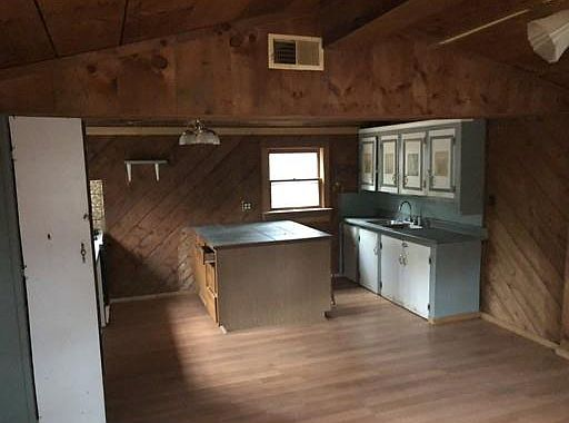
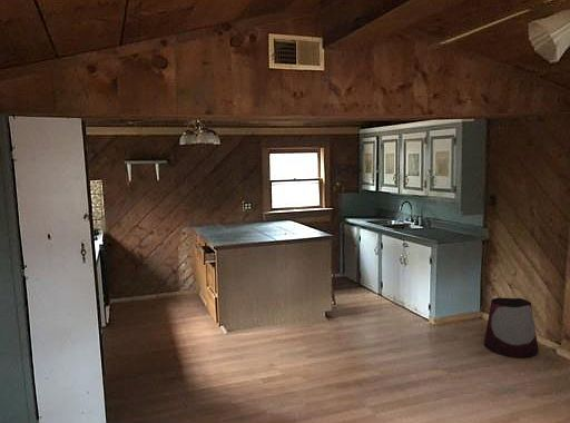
+ stool (511, 324)
